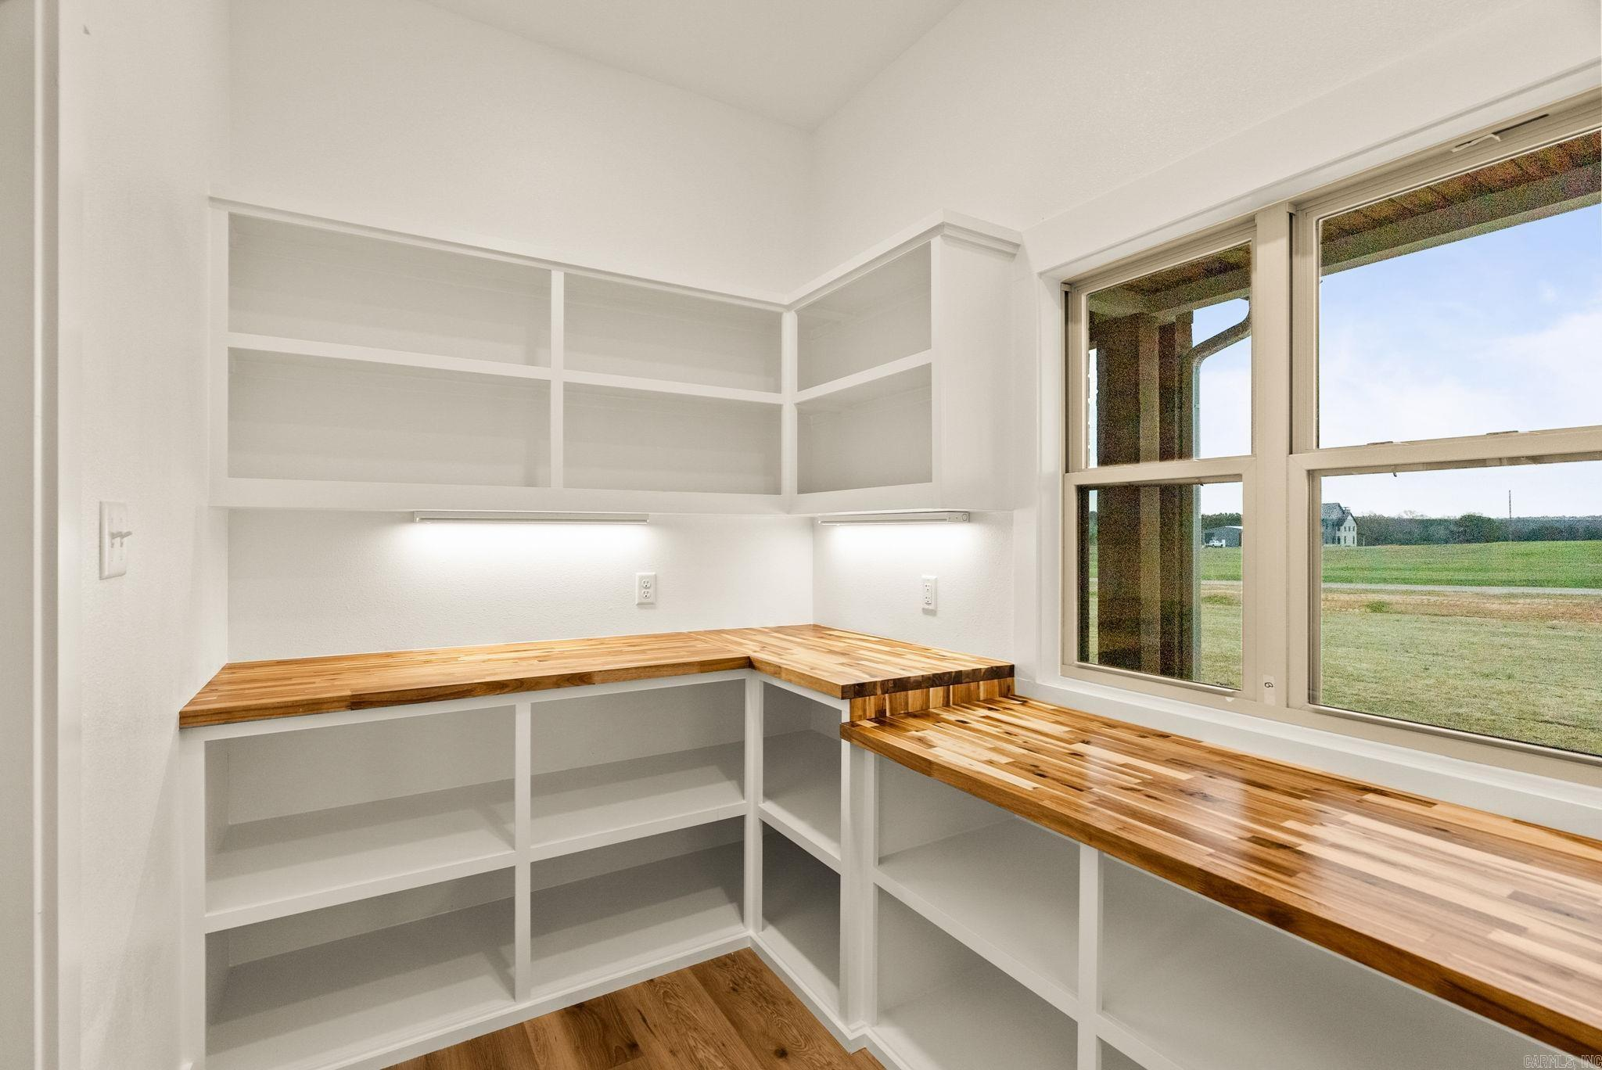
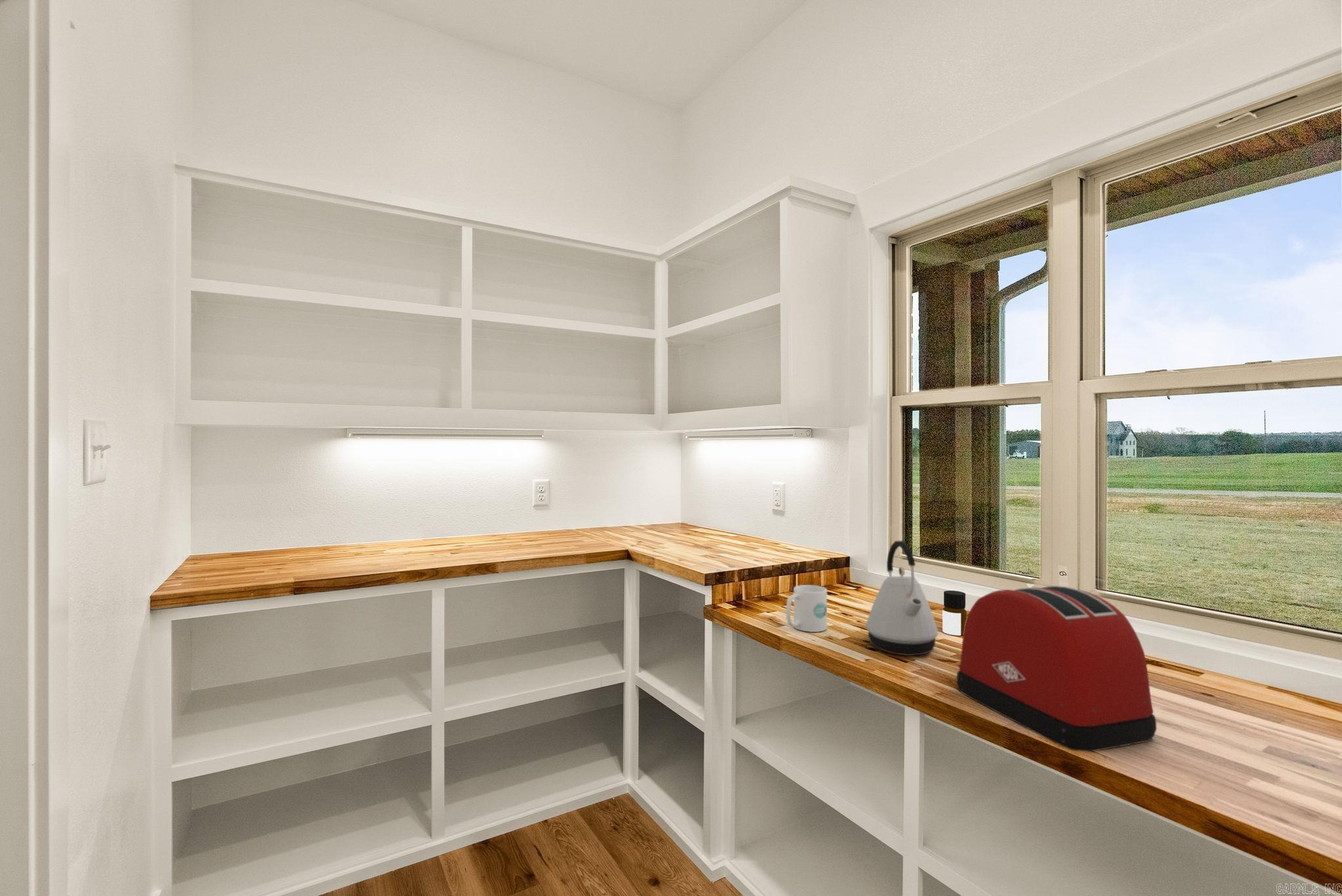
+ toaster (1047, 650)
+ bottle (954, 612)
+ mug (805, 608)
+ kettle (902, 594)
